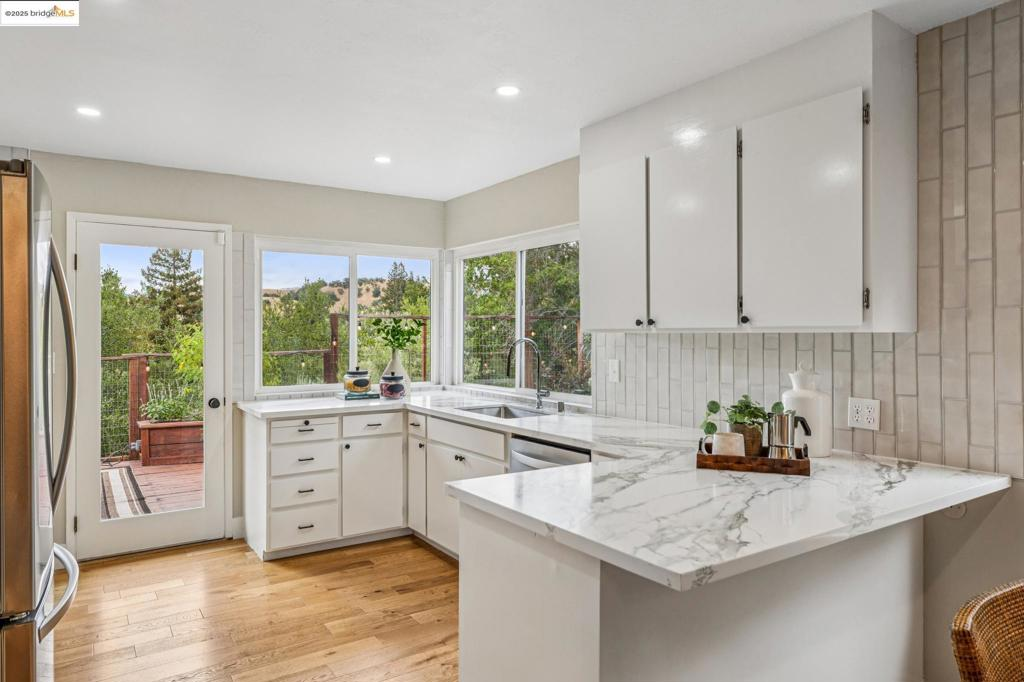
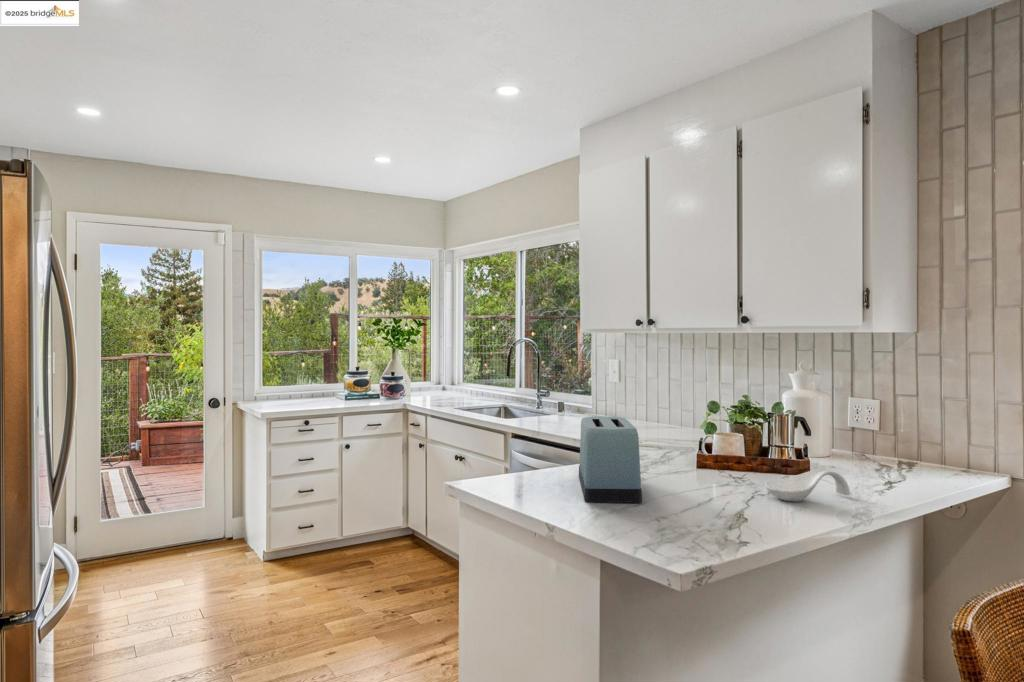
+ toaster (607, 454)
+ spoon rest (807, 484)
